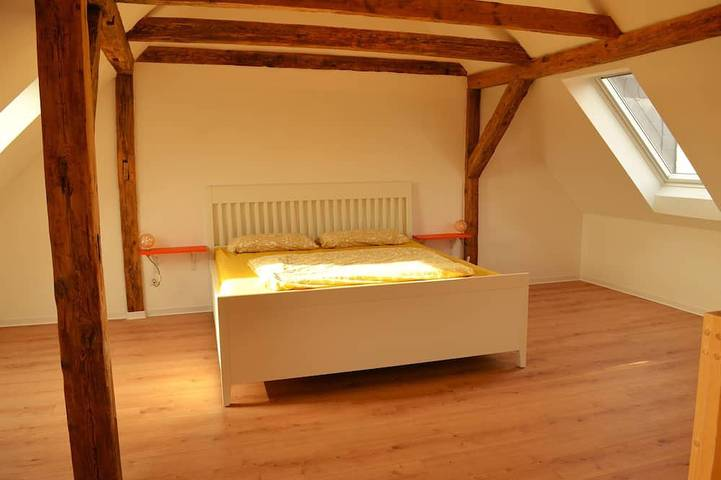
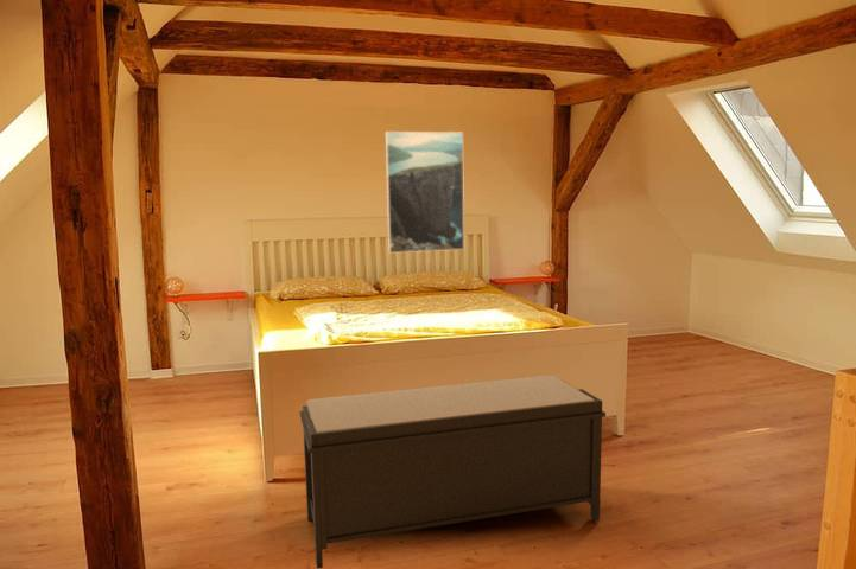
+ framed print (425, 192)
+ bench (450, 460)
